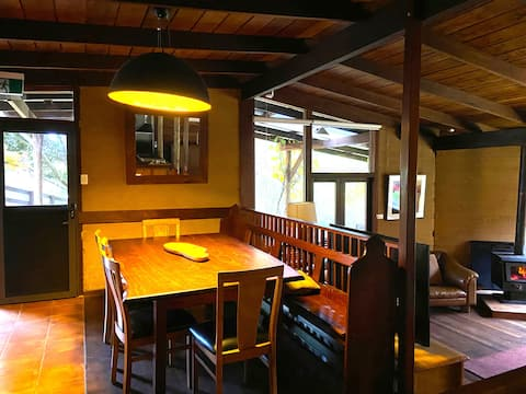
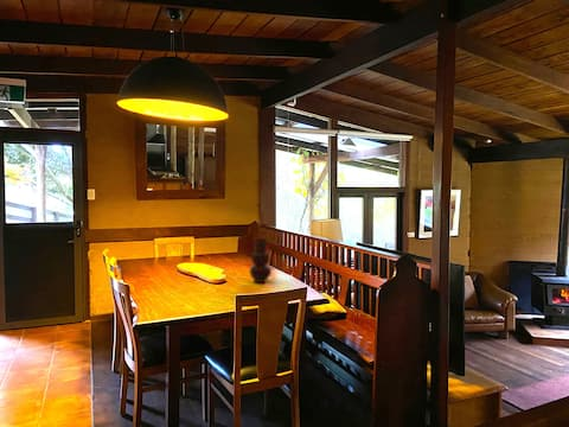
+ vase (260, 260)
